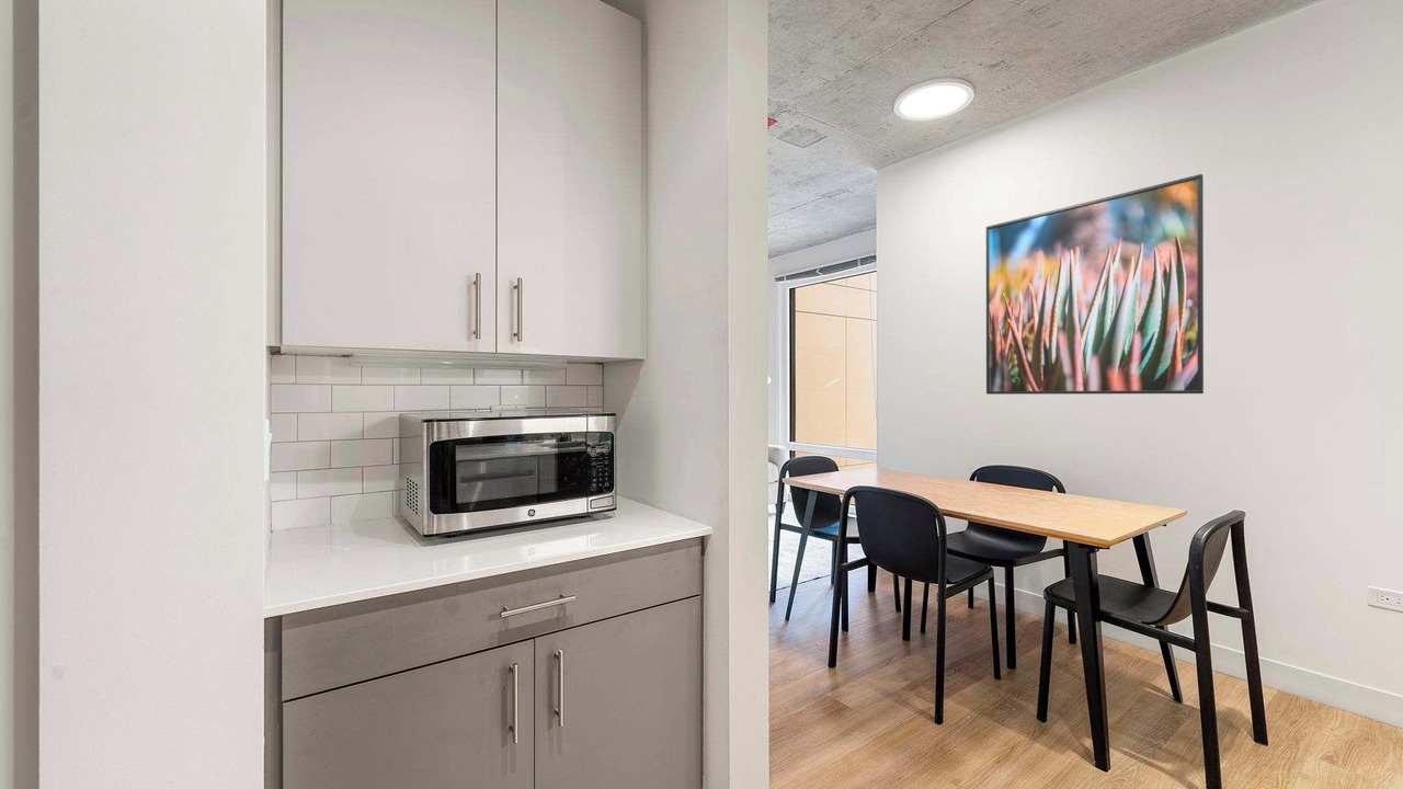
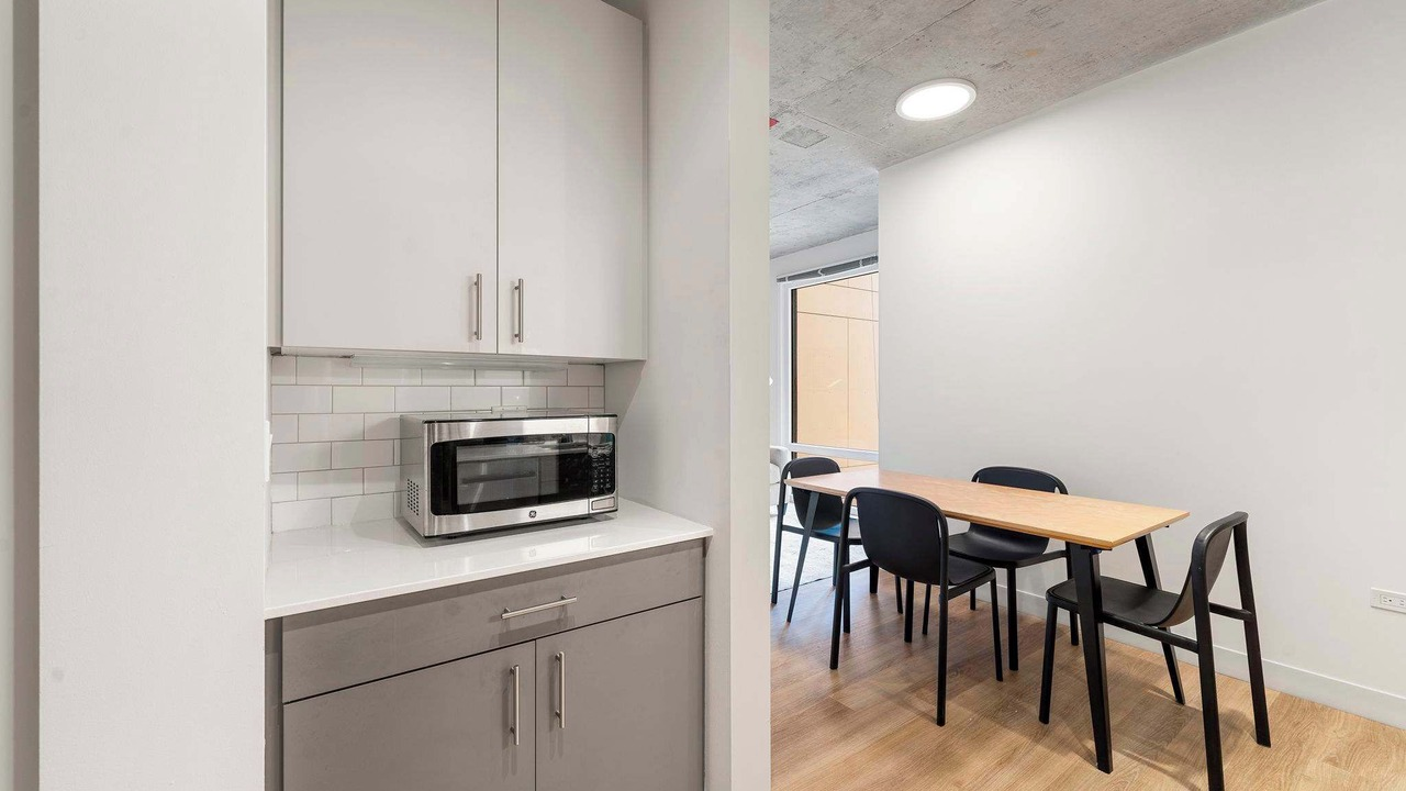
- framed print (1080, 298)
